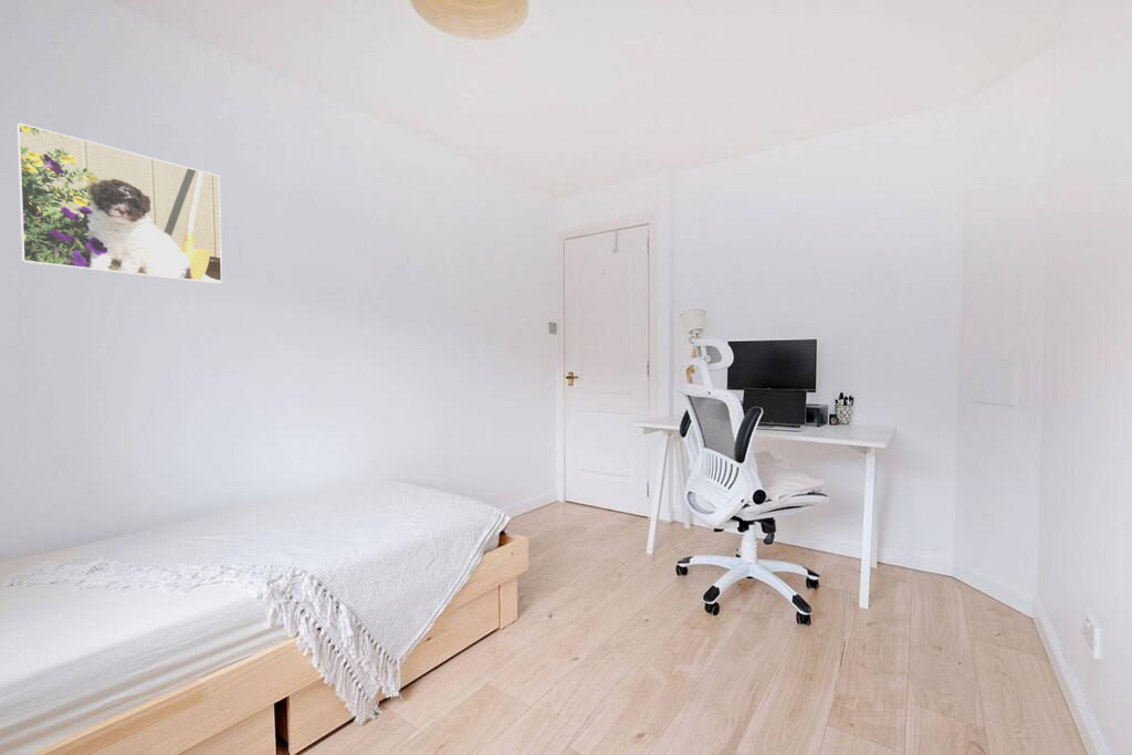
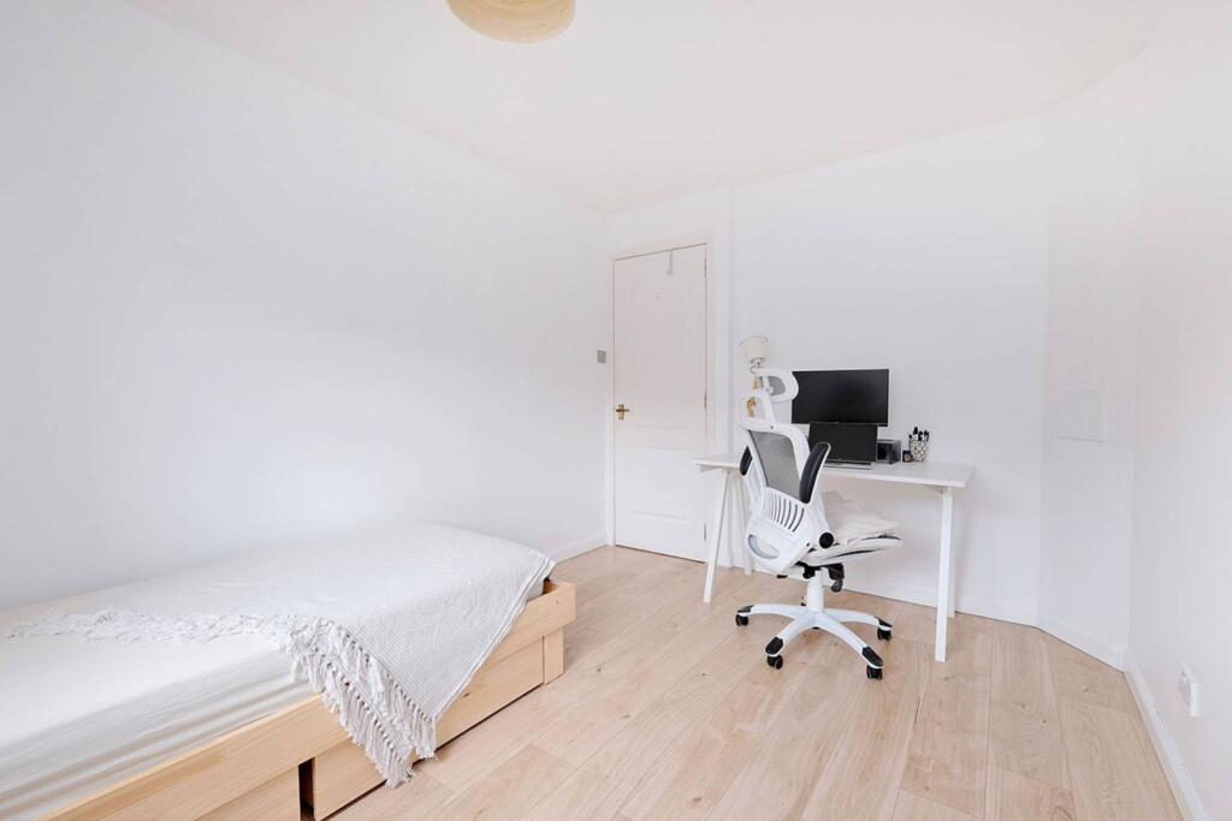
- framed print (132, 213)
